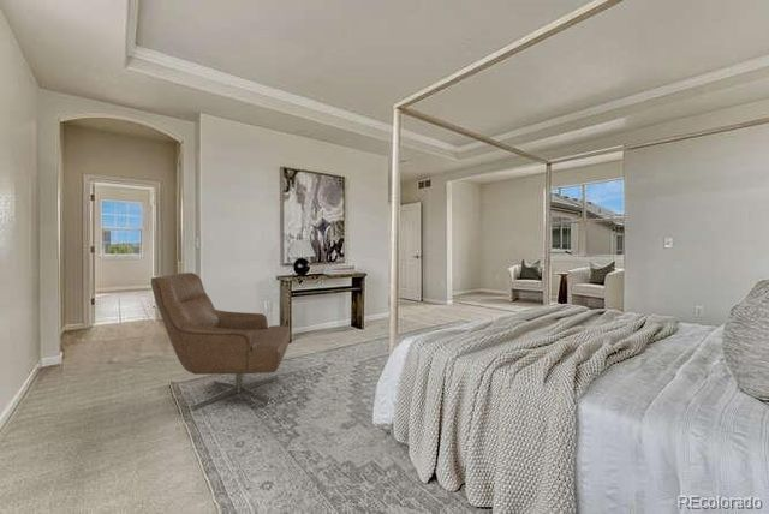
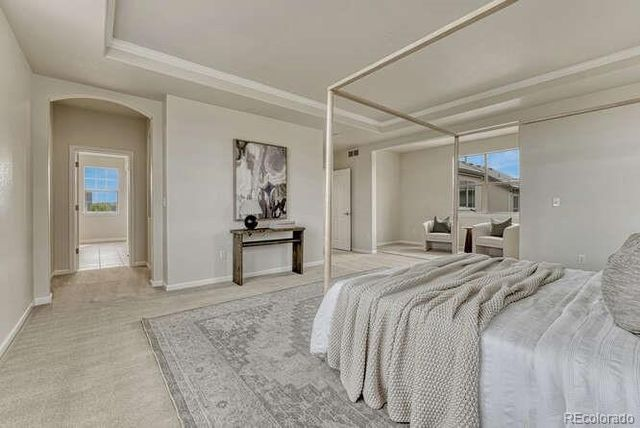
- chair (225, 334)
